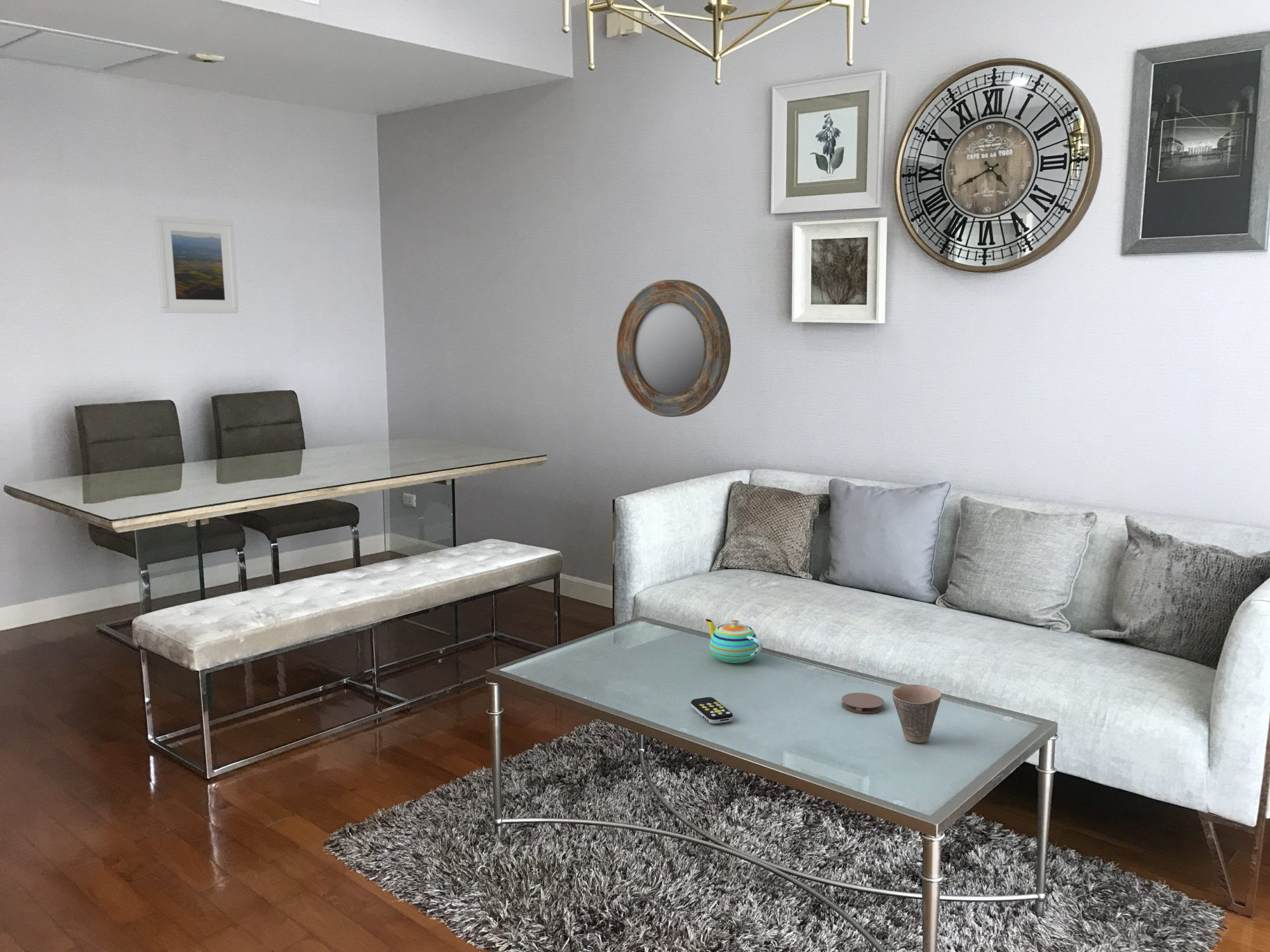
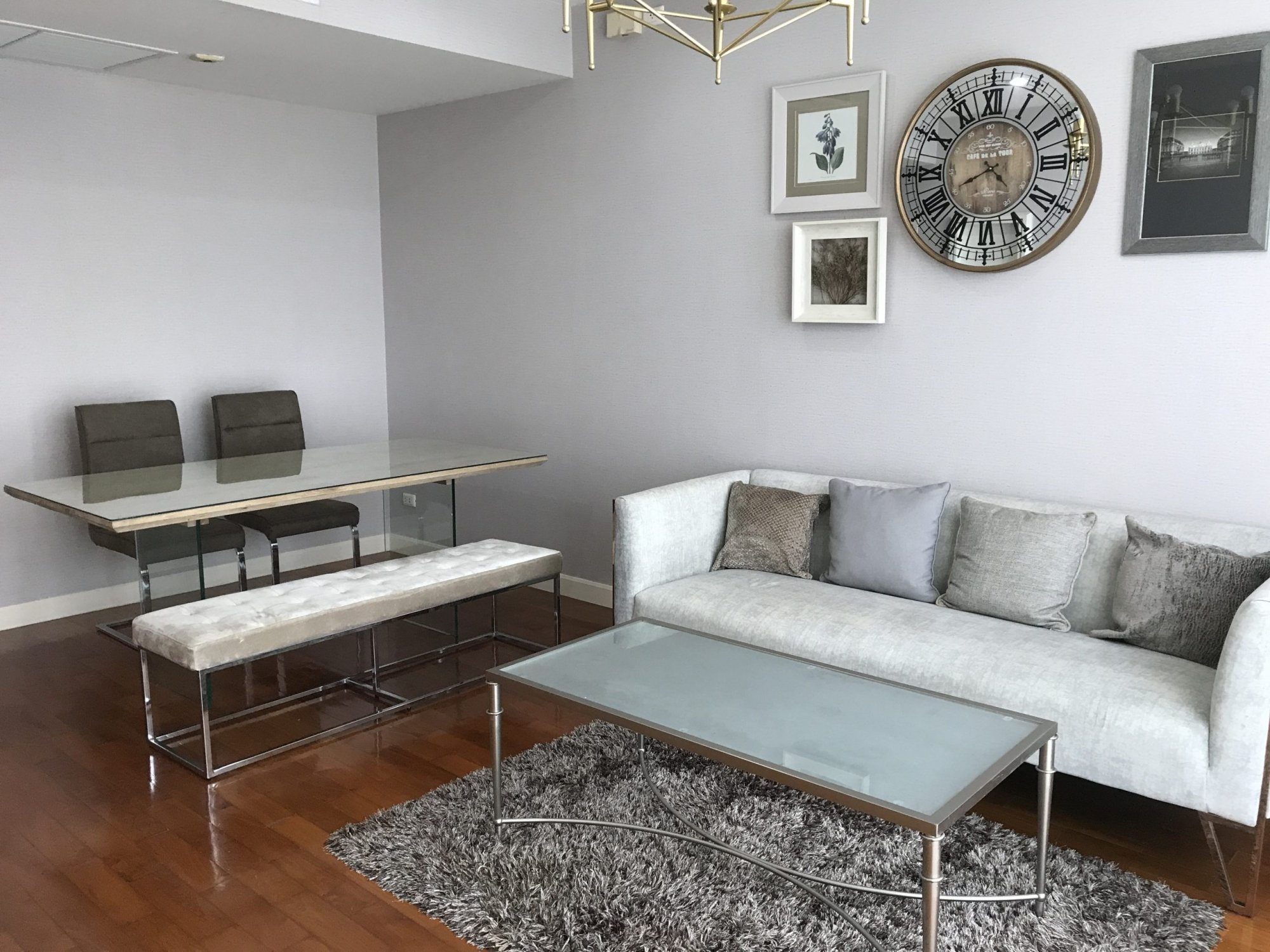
- cup (915, 715)
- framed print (197, 266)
- teapot (732, 638)
- home mirror (671, 348)
- coaster (862, 703)
- remote control (711, 710)
